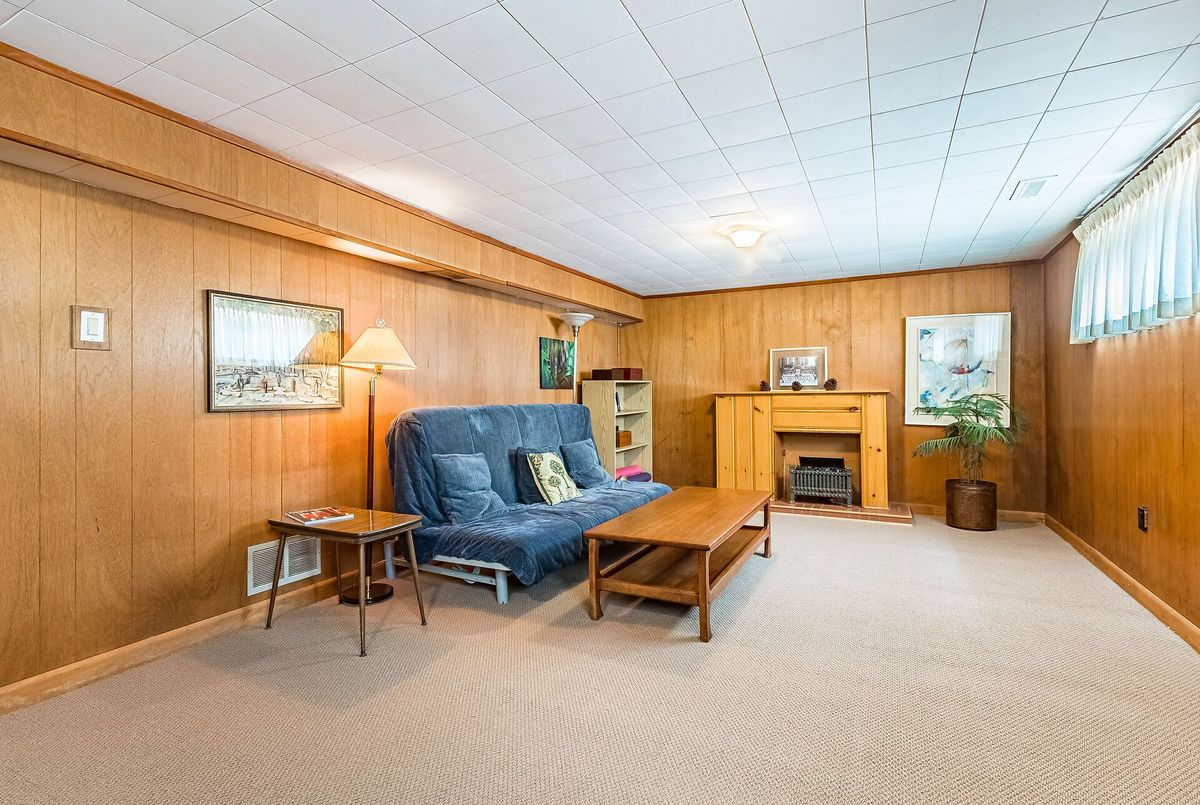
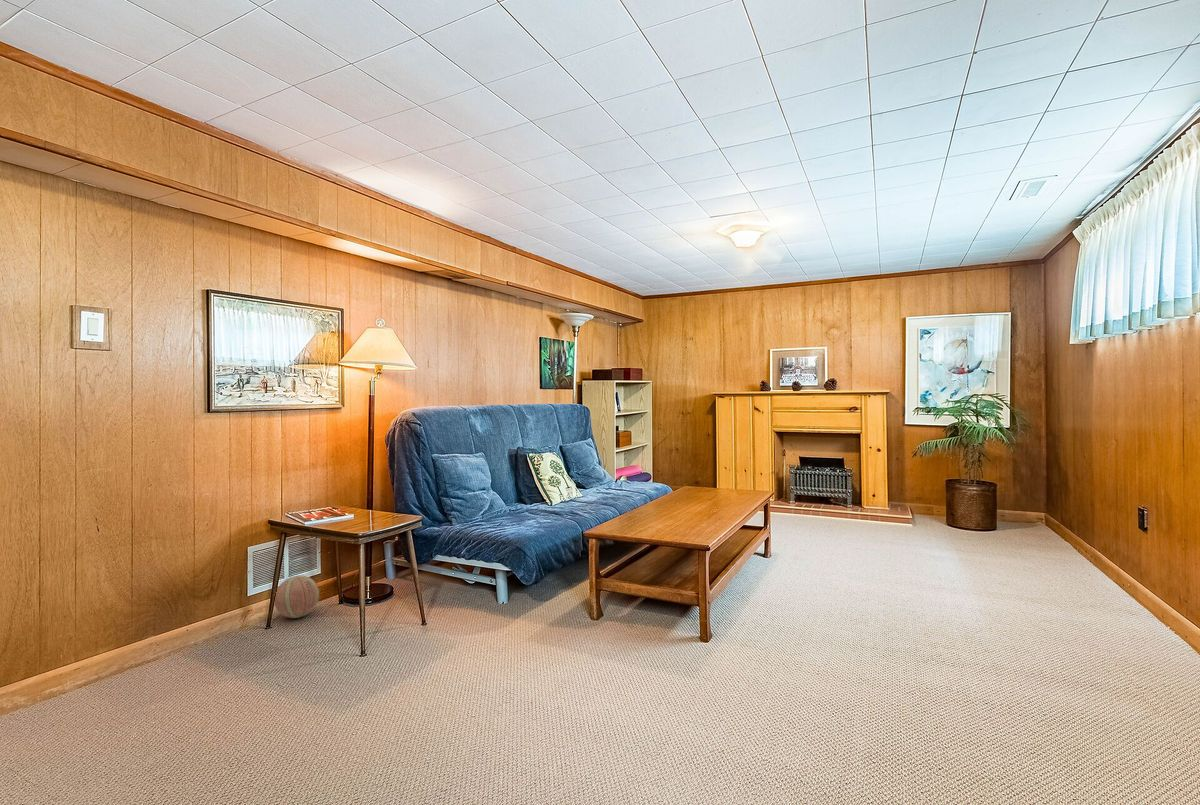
+ ball (297, 596)
